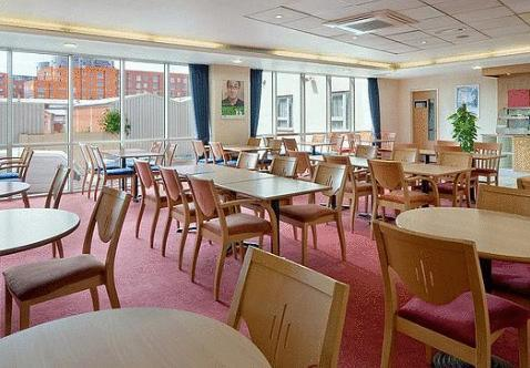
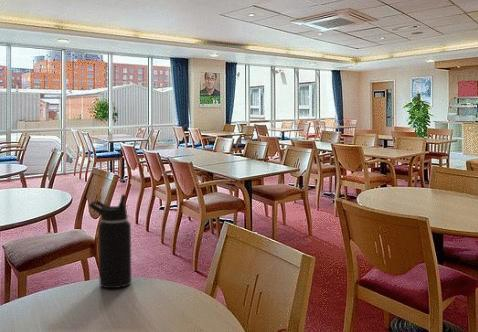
+ water bottle (110, 239)
